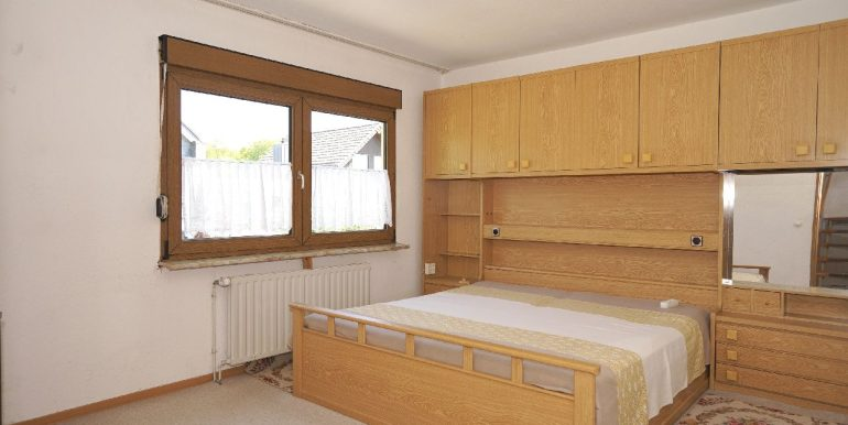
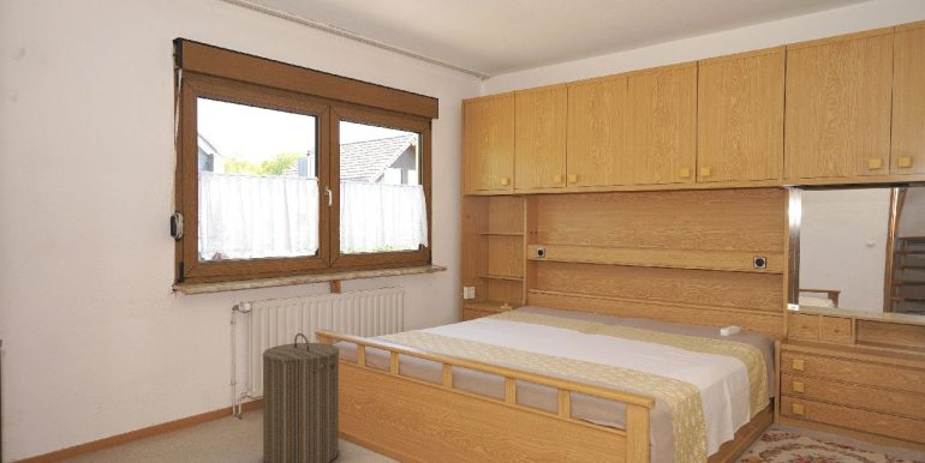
+ laundry hamper (302, 395)
